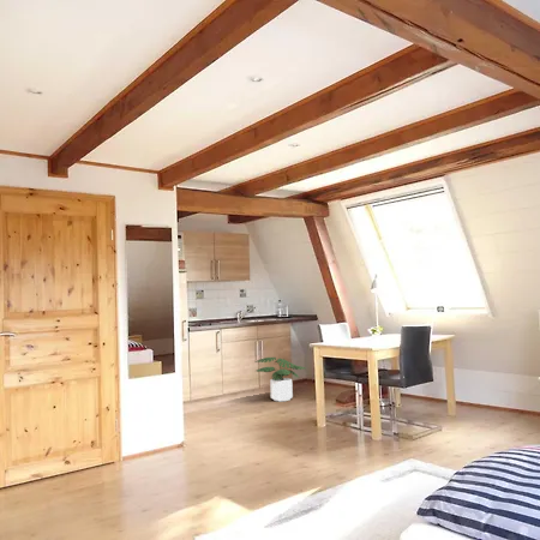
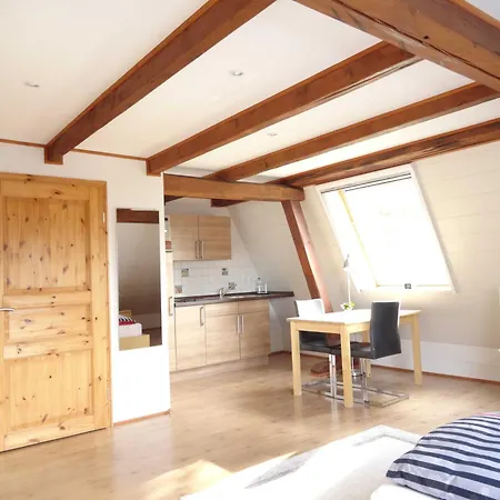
- potted plant (282, 378)
